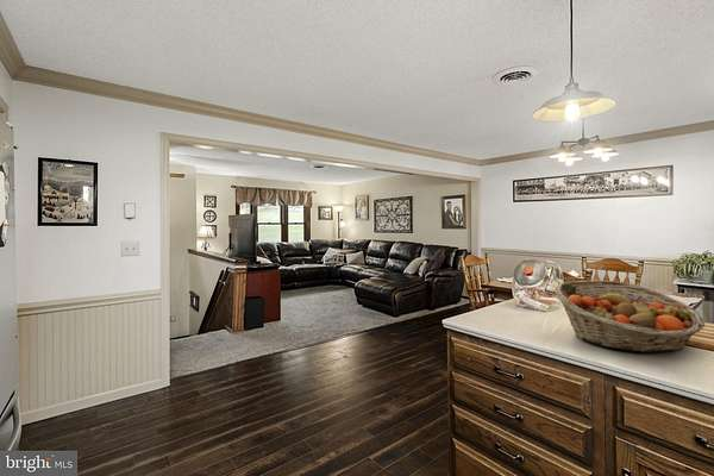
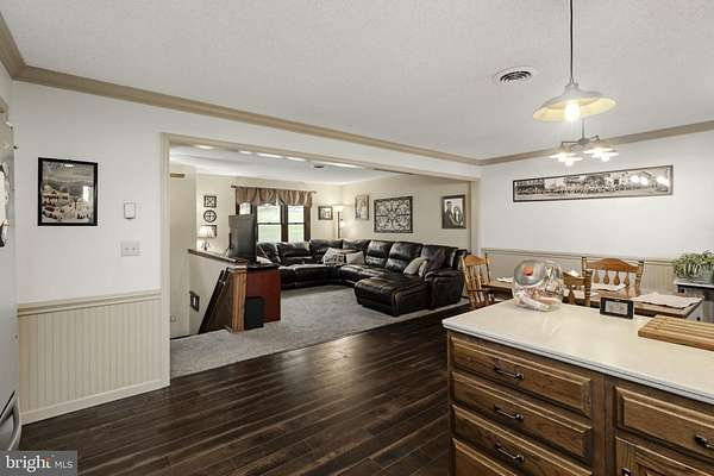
- fruit basket (622, 312)
